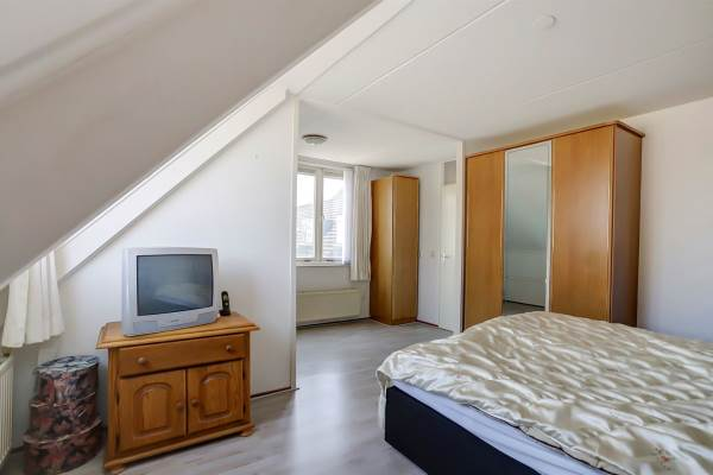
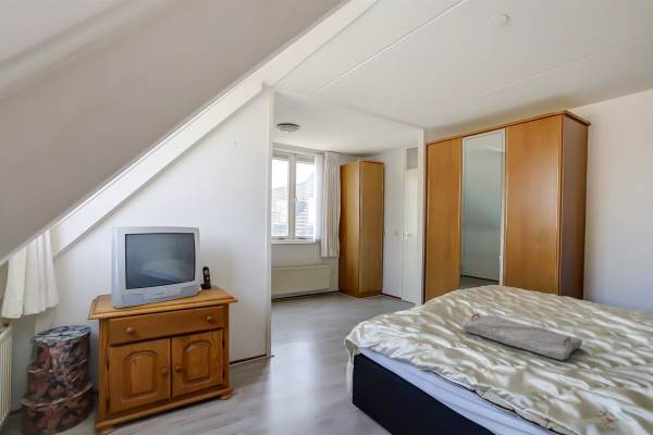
+ serving tray (519, 331)
